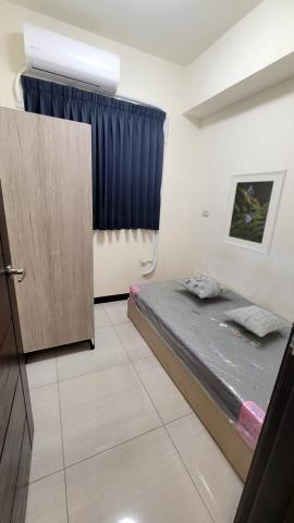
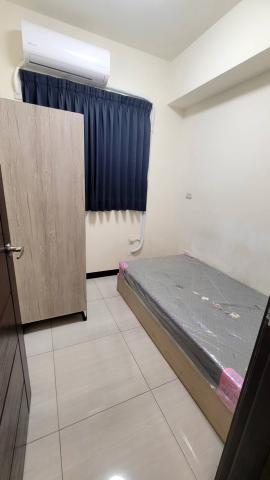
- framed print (248, 211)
- decorative pillow (204, 285)
- pillow (256, 318)
